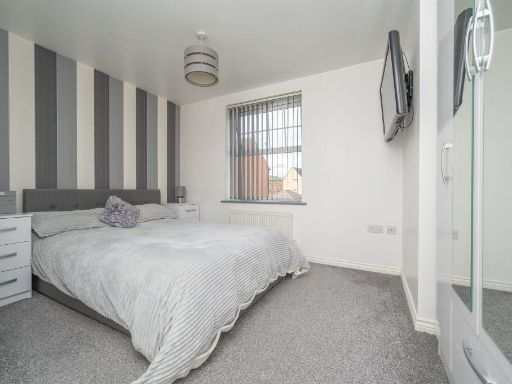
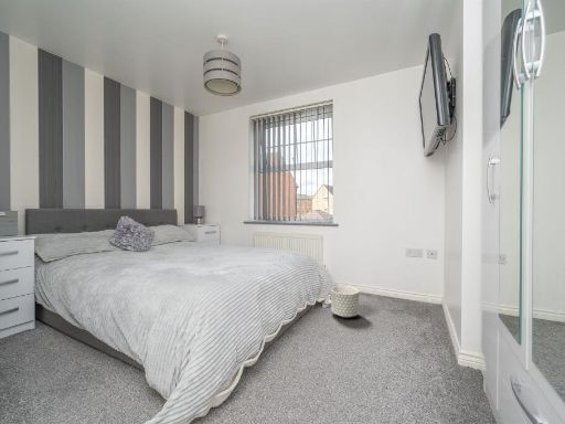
+ planter (344, 303)
